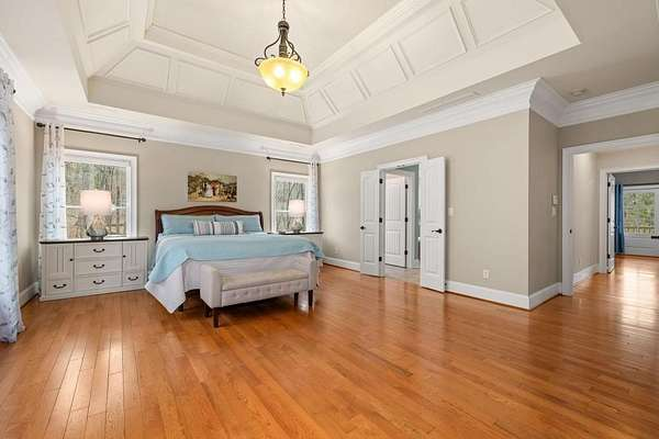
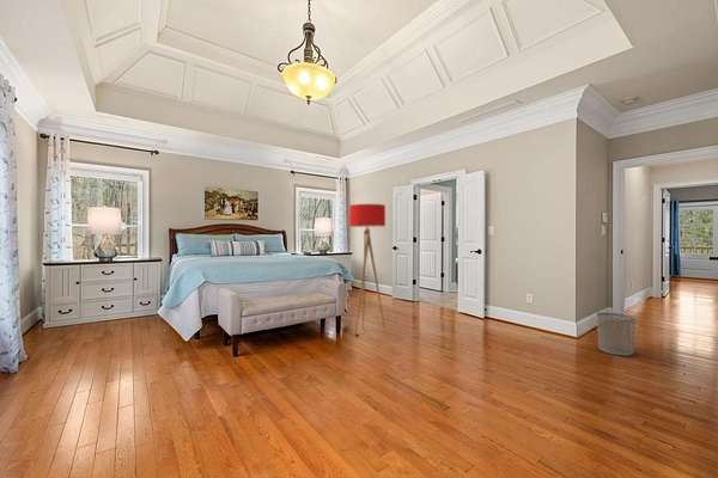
+ floor lamp (367, 270)
+ waste bin (615, 333)
